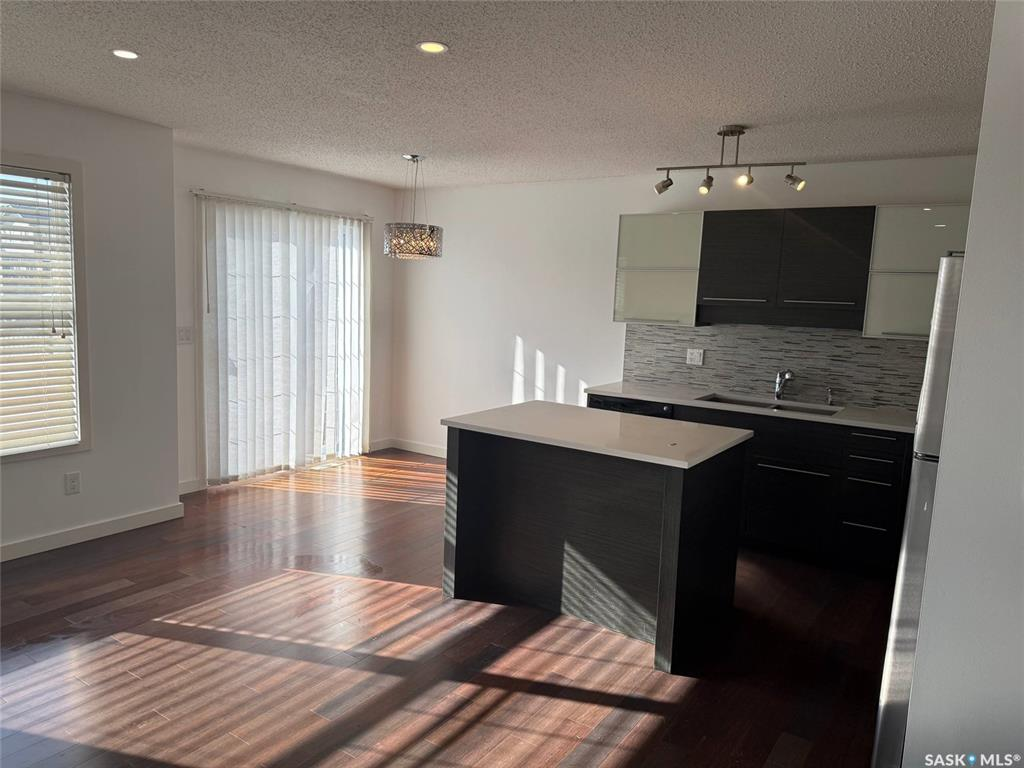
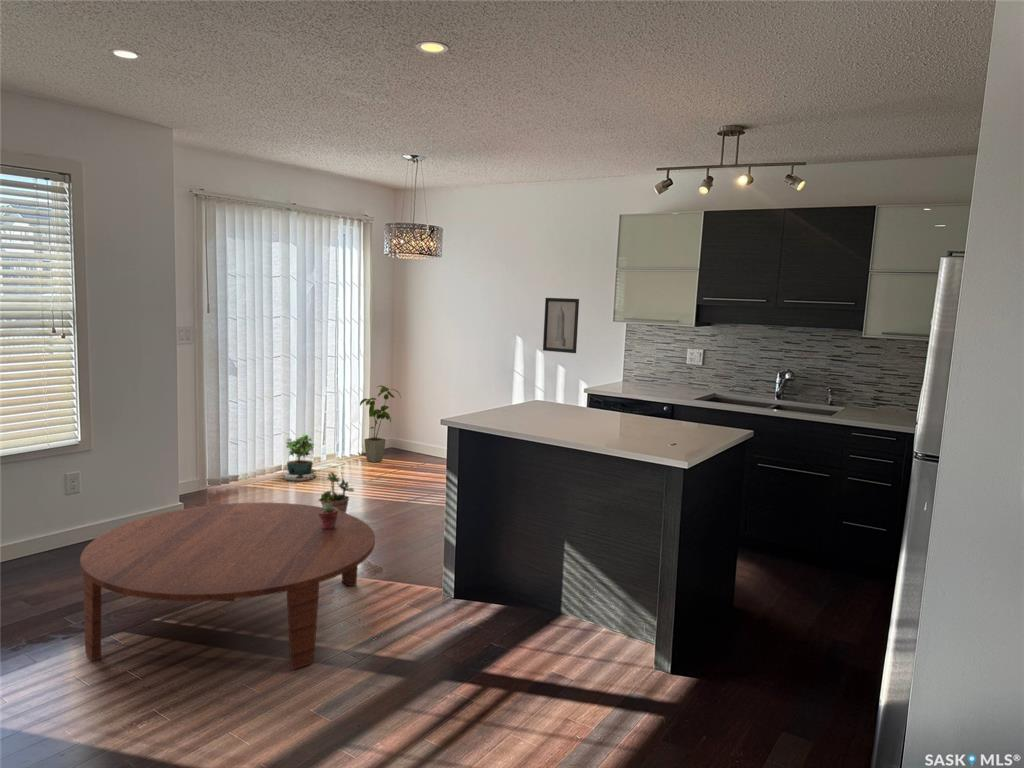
+ house plant (380, 423)
+ potted plant (300, 456)
+ coffee table (237, 577)
+ potted plant (333, 491)
+ wall art (560, 325)
+ potted succulent (328, 515)
